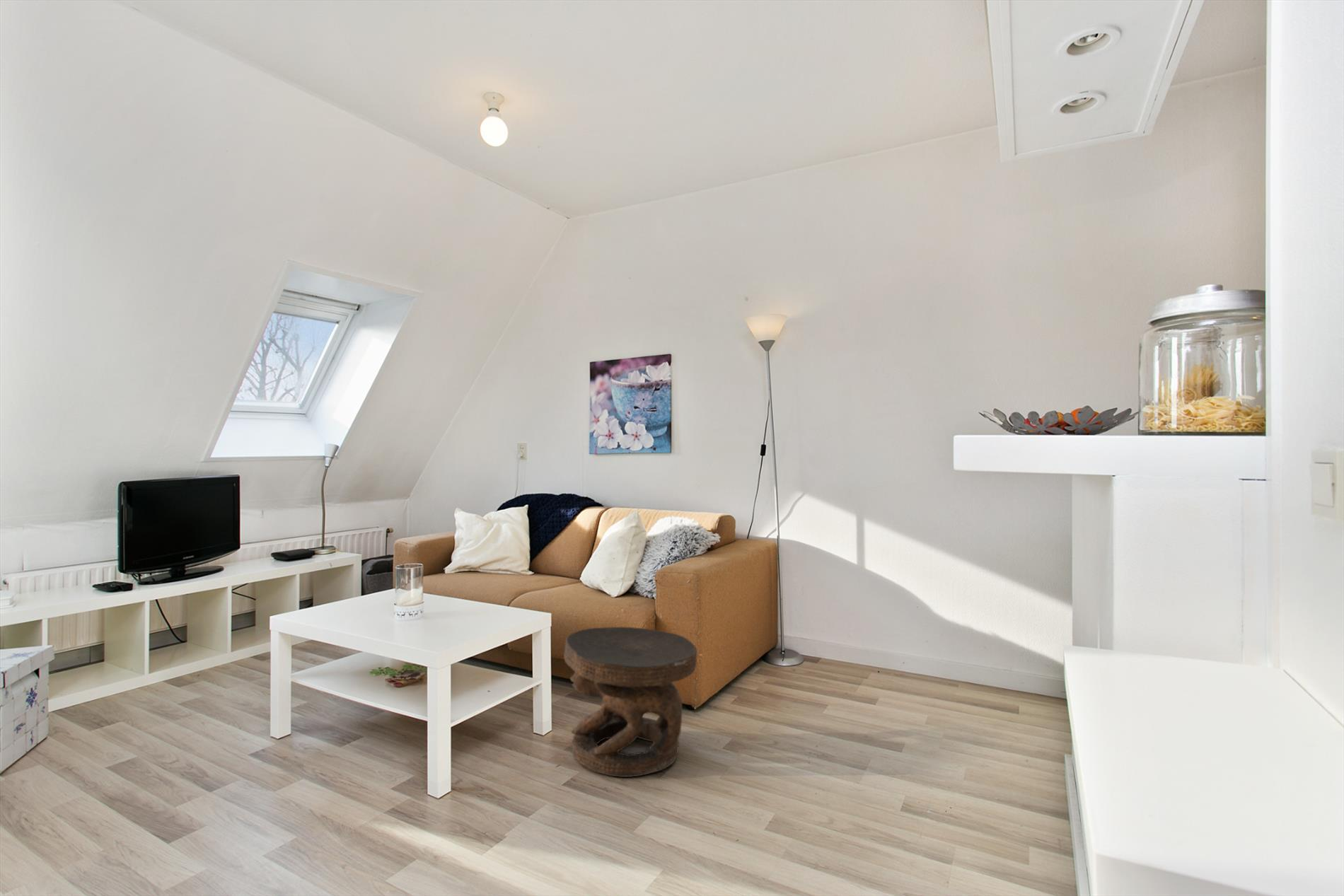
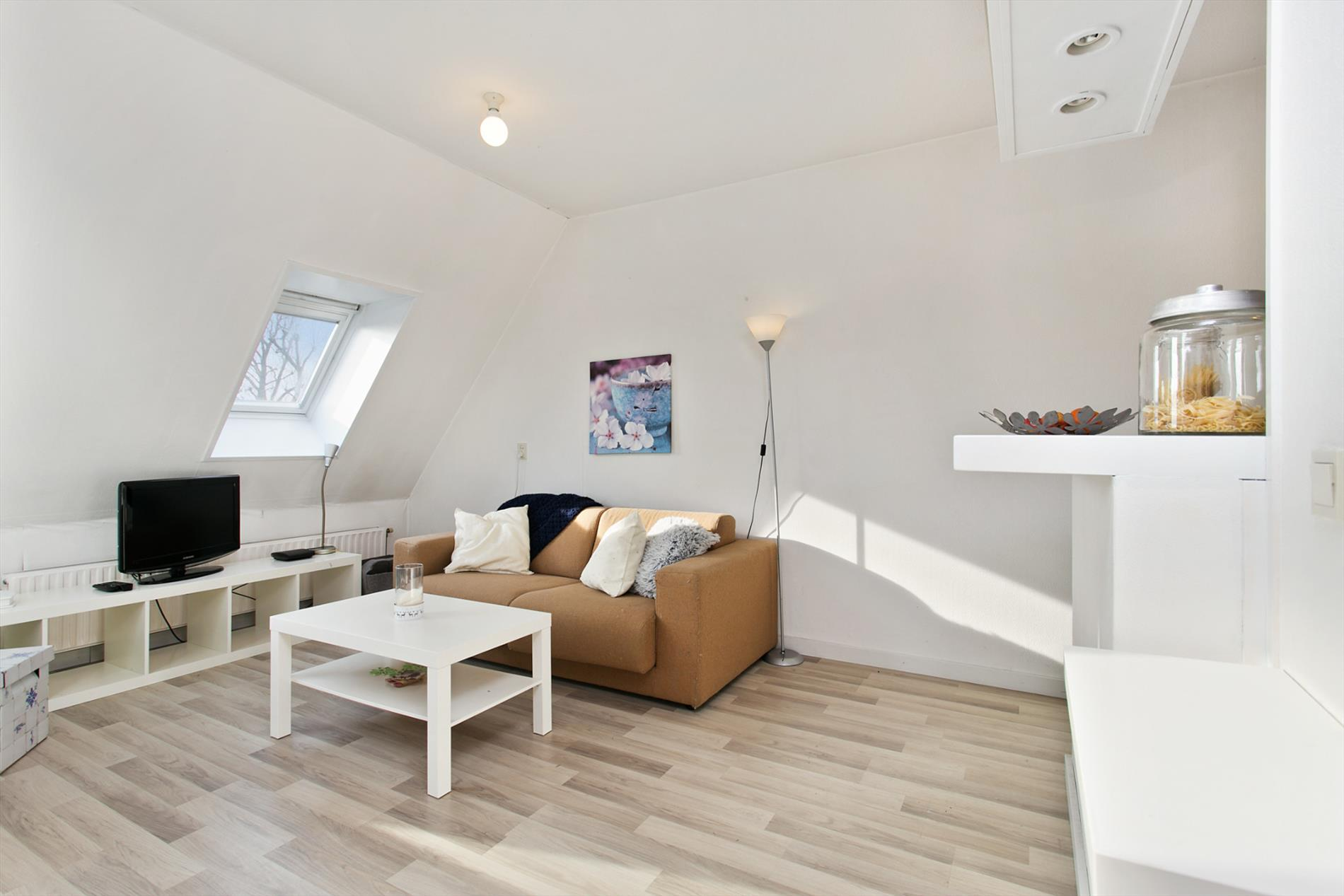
- side table (627, 696)
